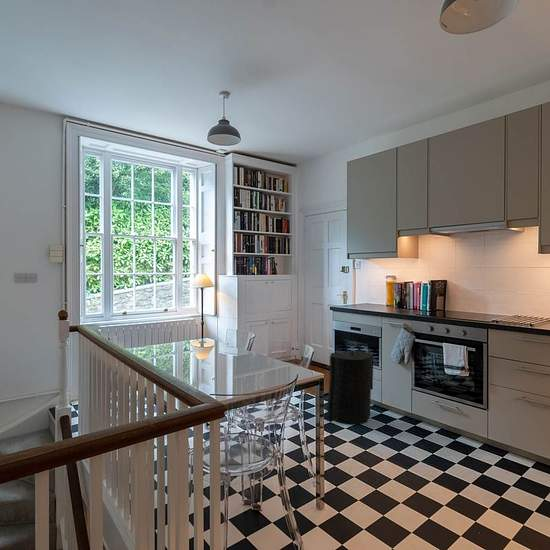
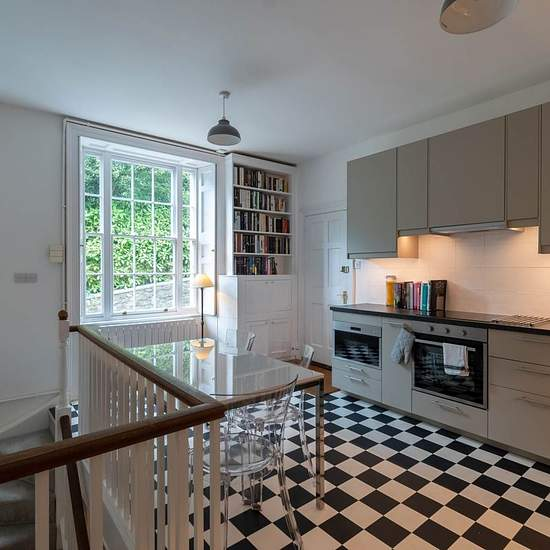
- trash can (350, 382)
